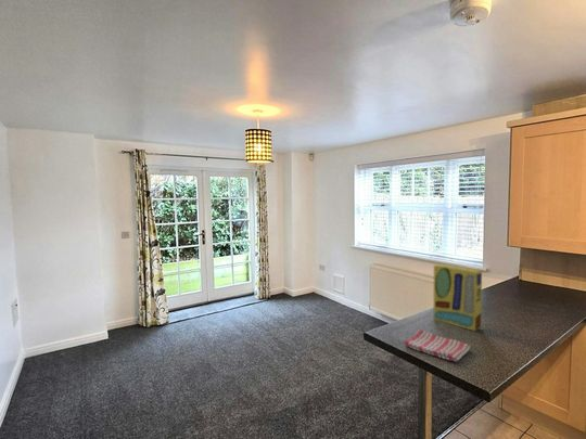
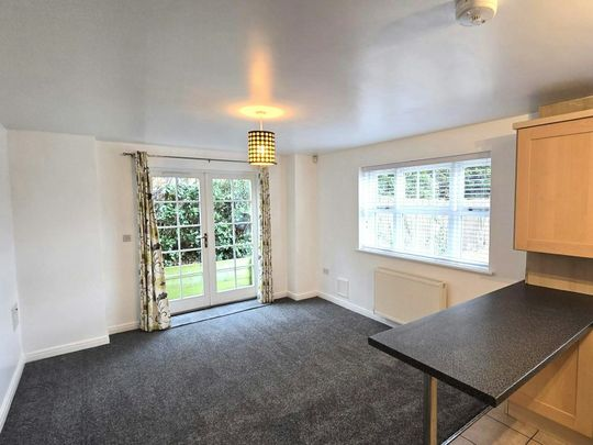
- cereal box (456, 295)
- dish towel (436, 344)
